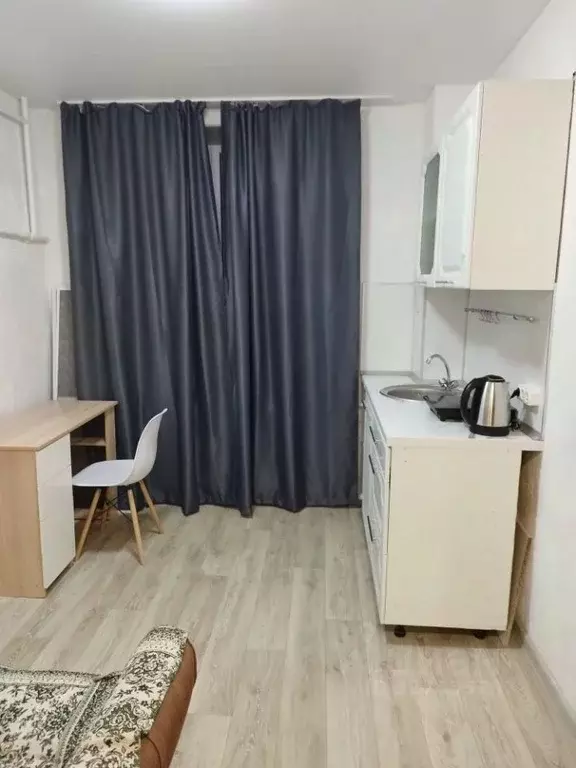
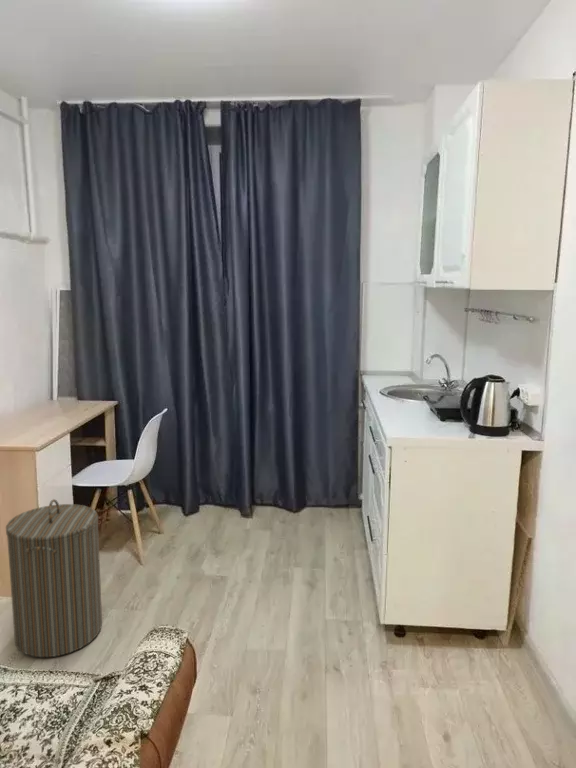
+ laundry hamper (55, 568)
